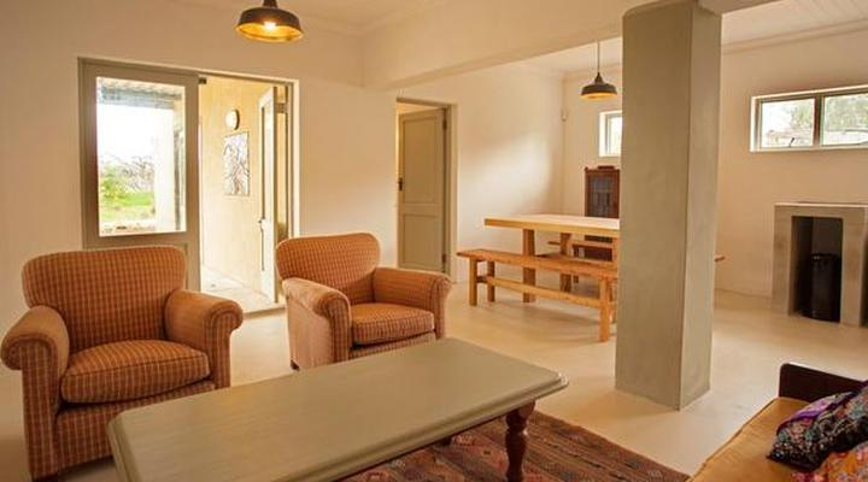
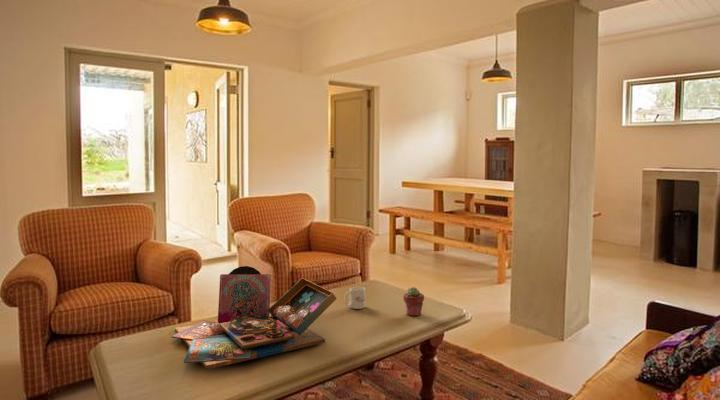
+ board game (249, 306)
+ mug (354, 298)
+ potted succulent (413, 300)
